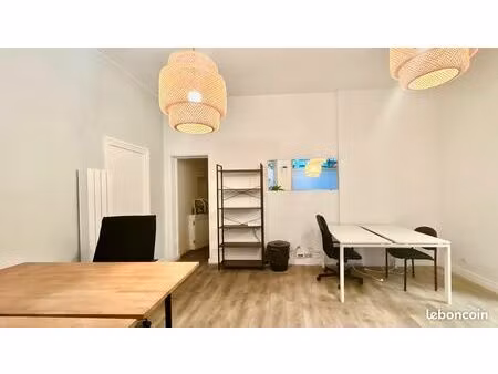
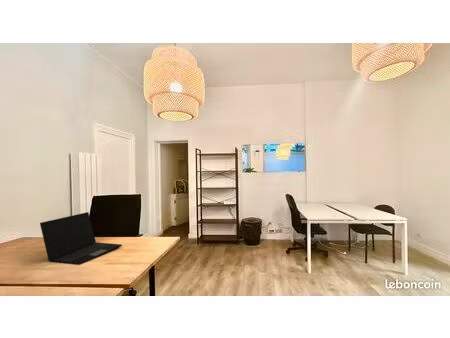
+ laptop (84, 235)
